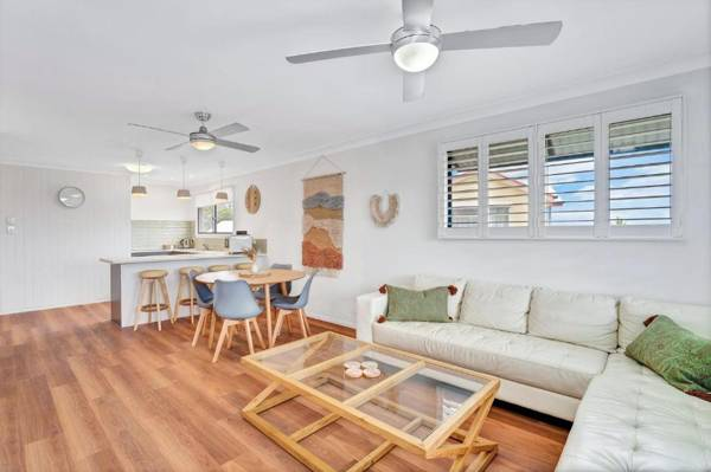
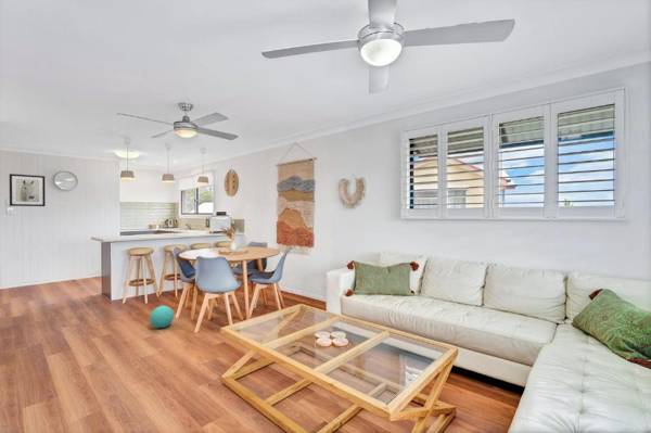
+ ball (162, 316)
+ wall art (27, 190)
